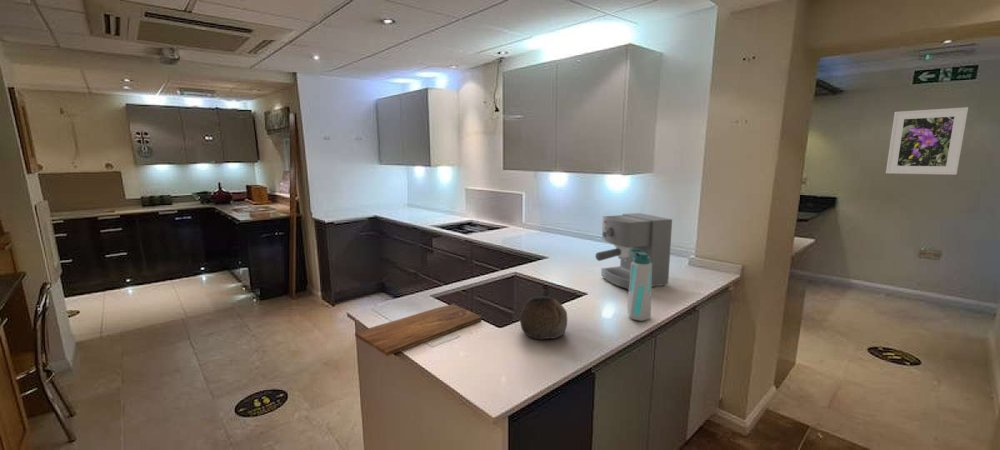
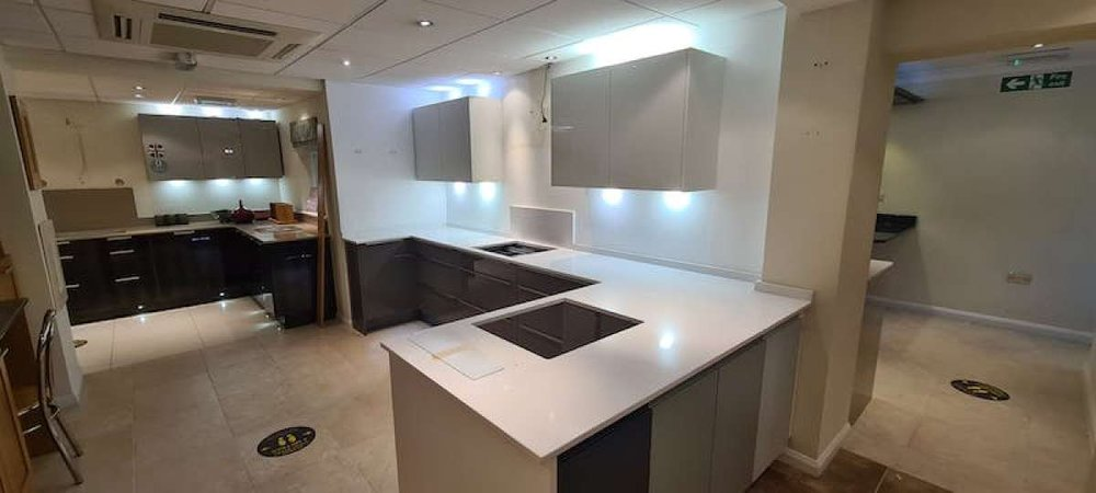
- bowl (543, 315)
- coffee maker (634, 251)
- water bottle (639, 284)
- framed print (924, 142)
- cutting board (422, 326)
